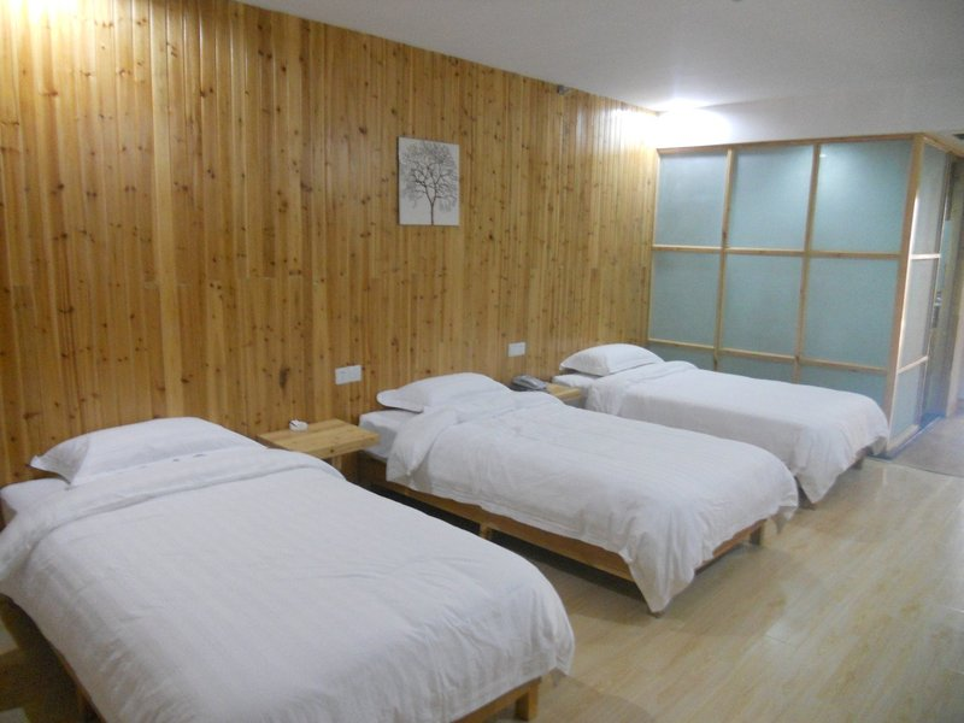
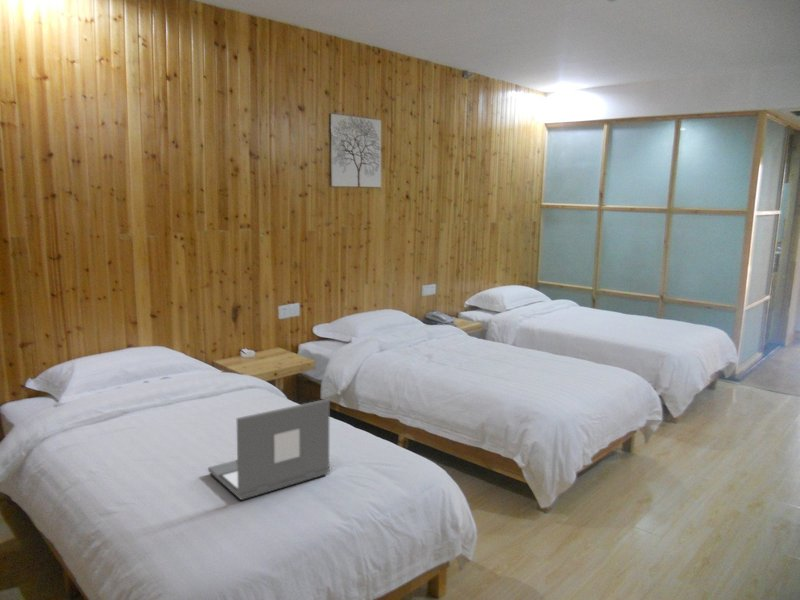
+ laptop (269, 437)
